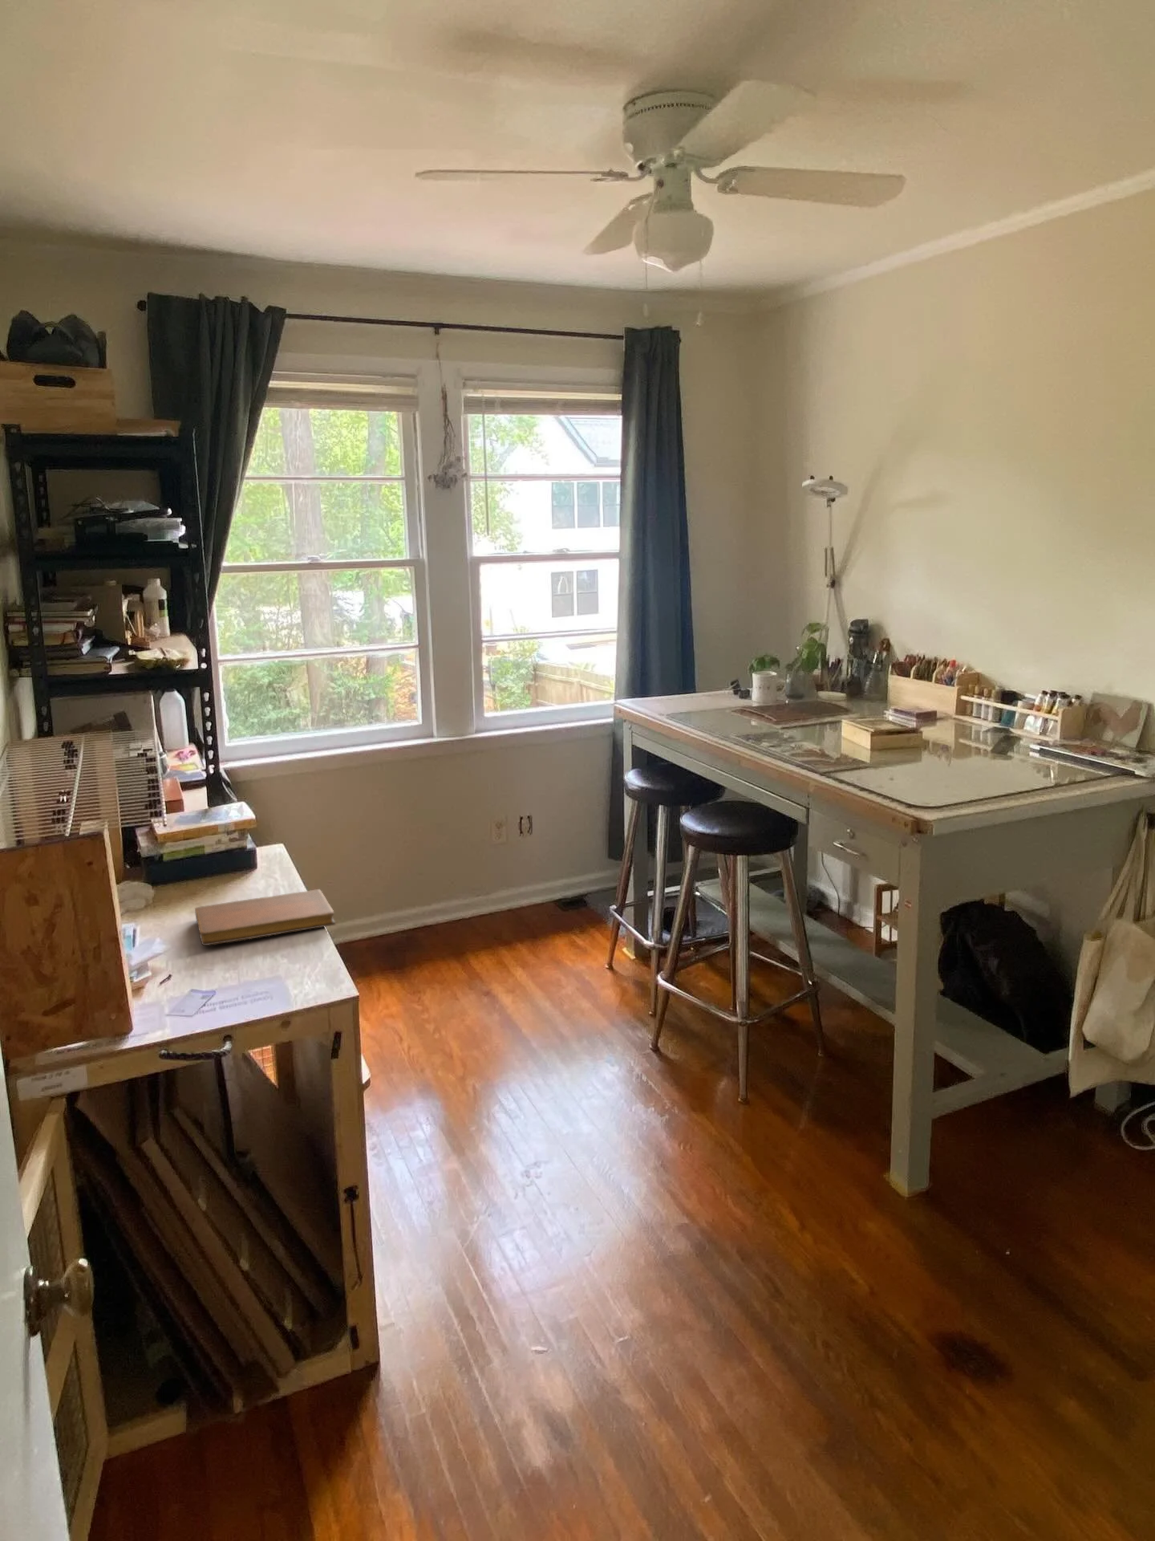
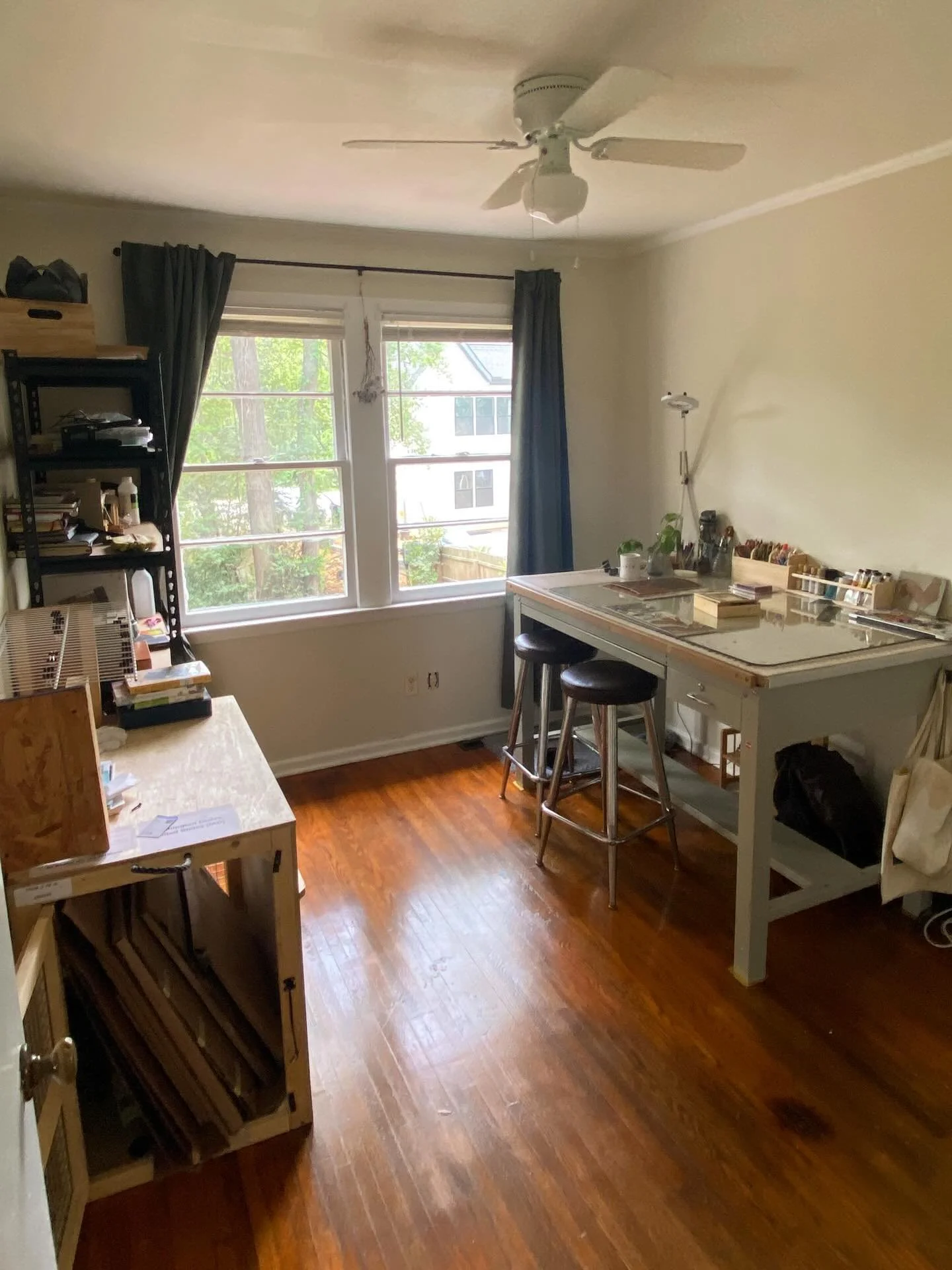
- notebook (264, 915)
